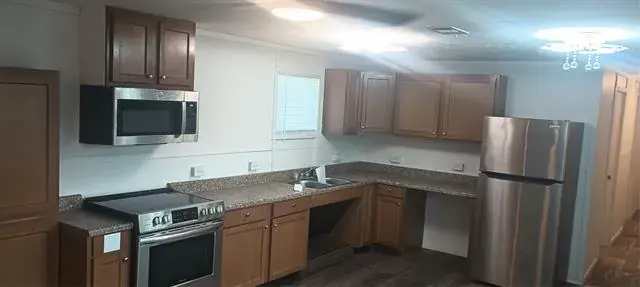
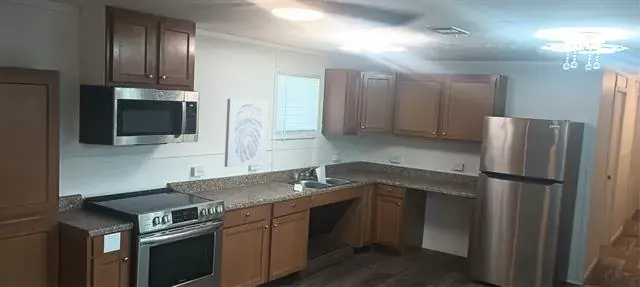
+ wall art (247, 132)
